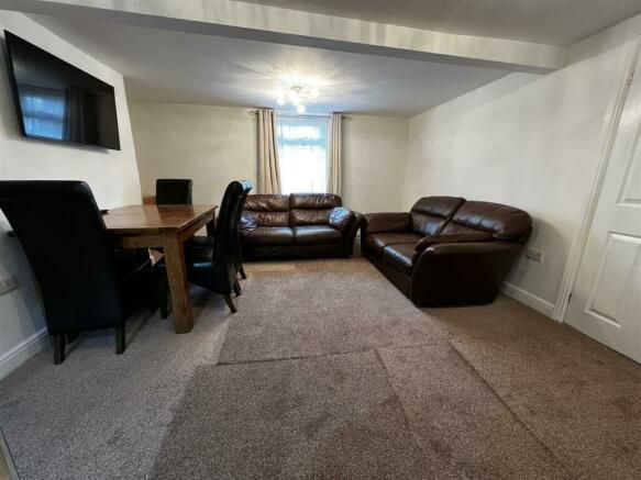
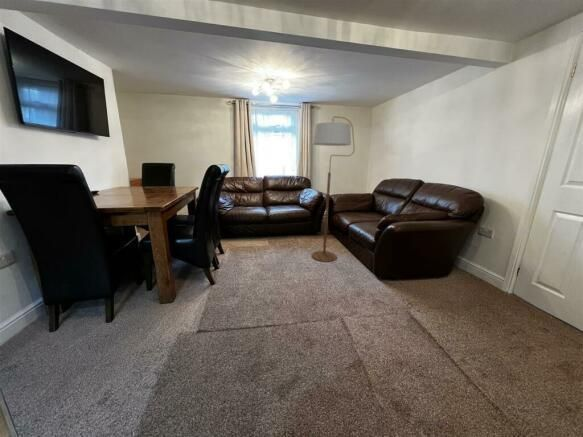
+ floor lamp (329, 191)
